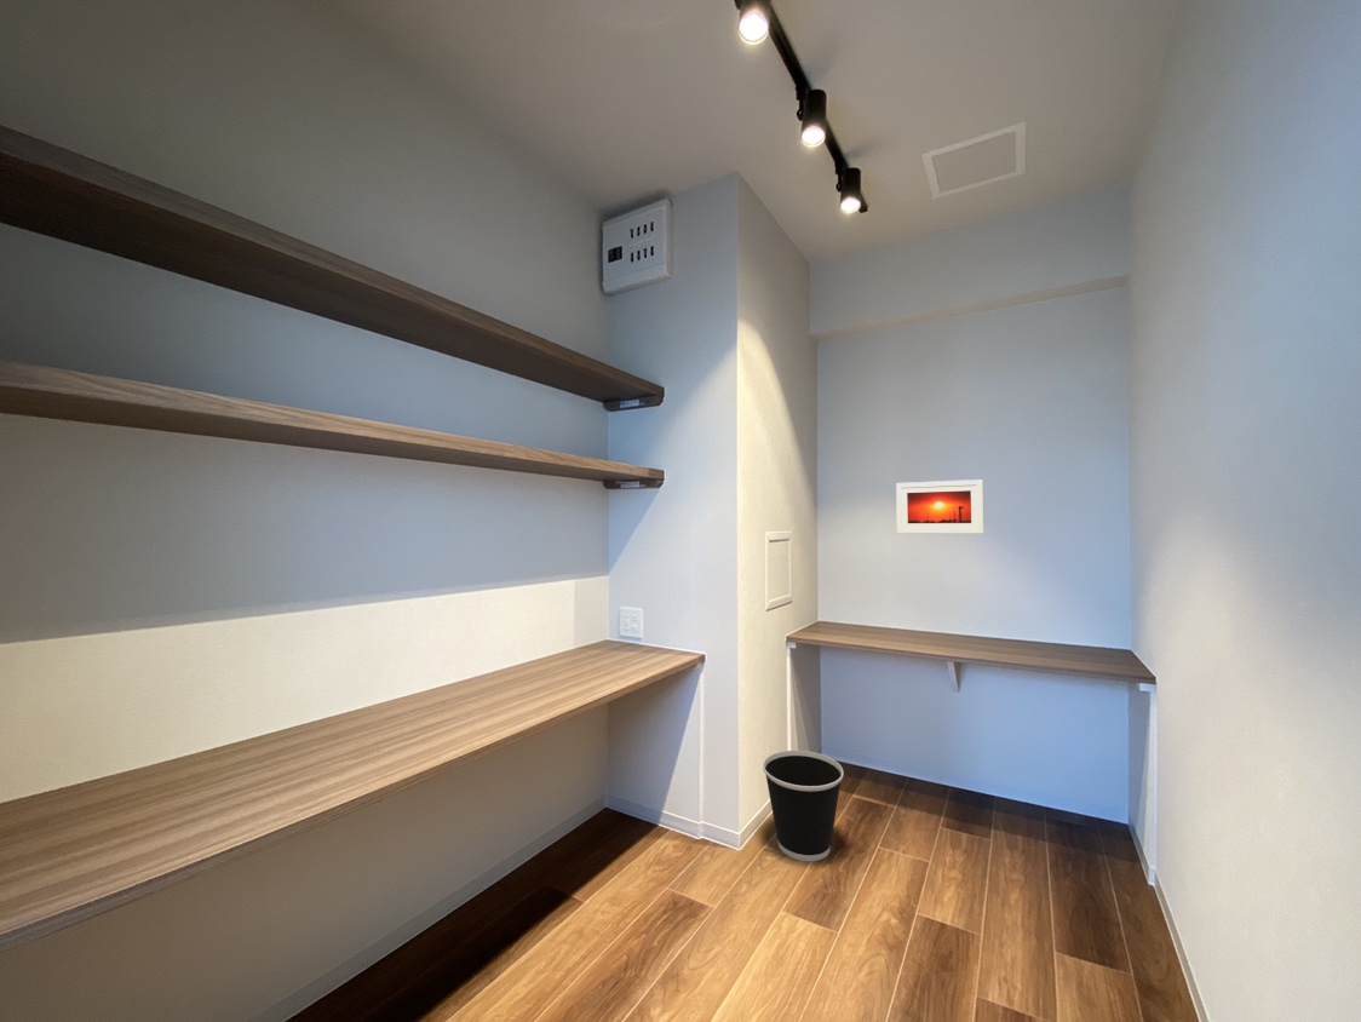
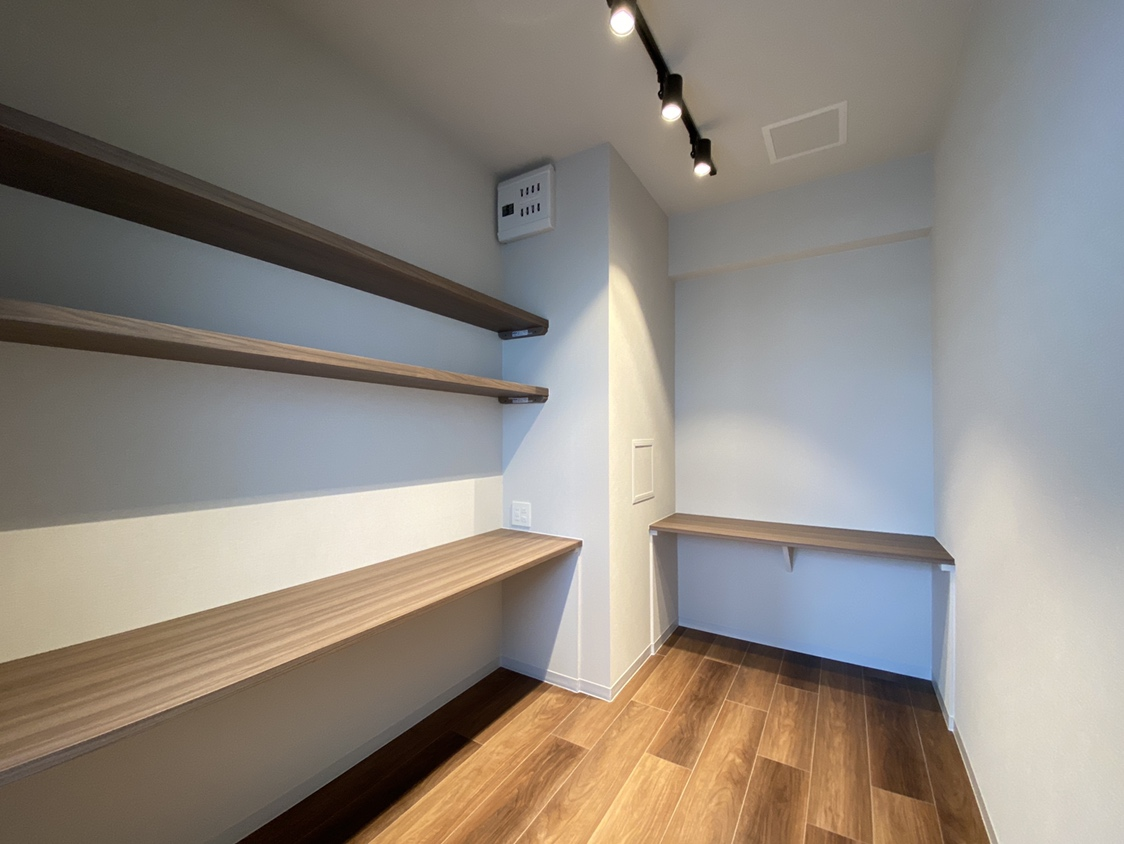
- wastebasket (803, 805)
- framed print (938, 507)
